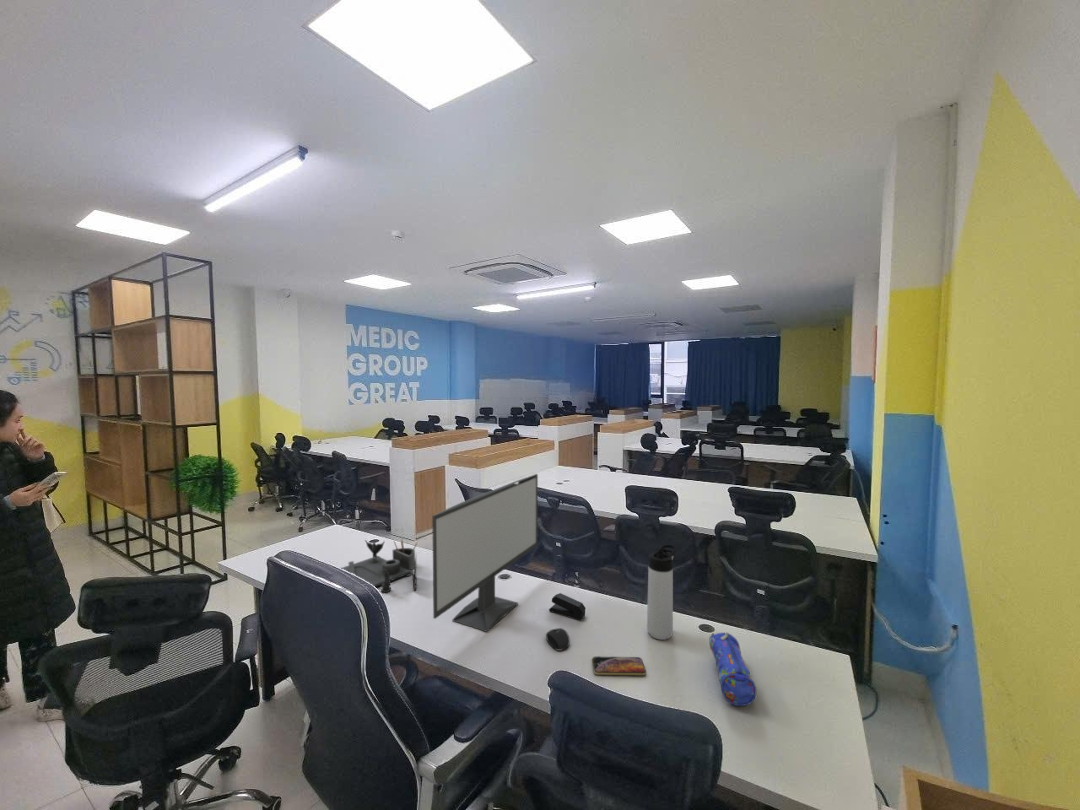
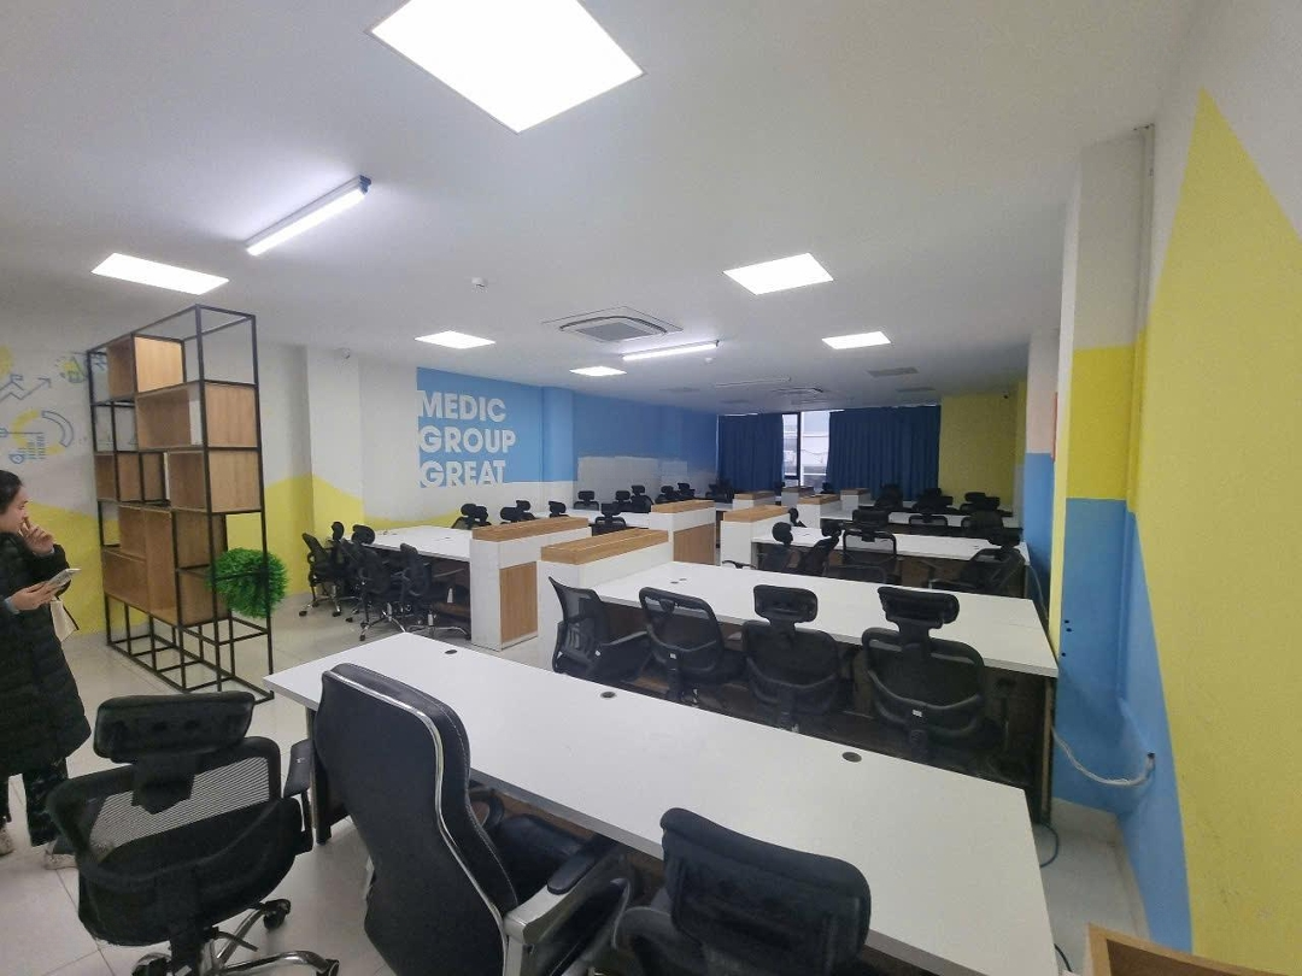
- desk organizer (386, 560)
- pencil case (730, 664)
- smartphone (618, 665)
- thermos bottle (663, 590)
- stapler (567, 605)
- mouse (557, 637)
- computer monitor (486, 551)
